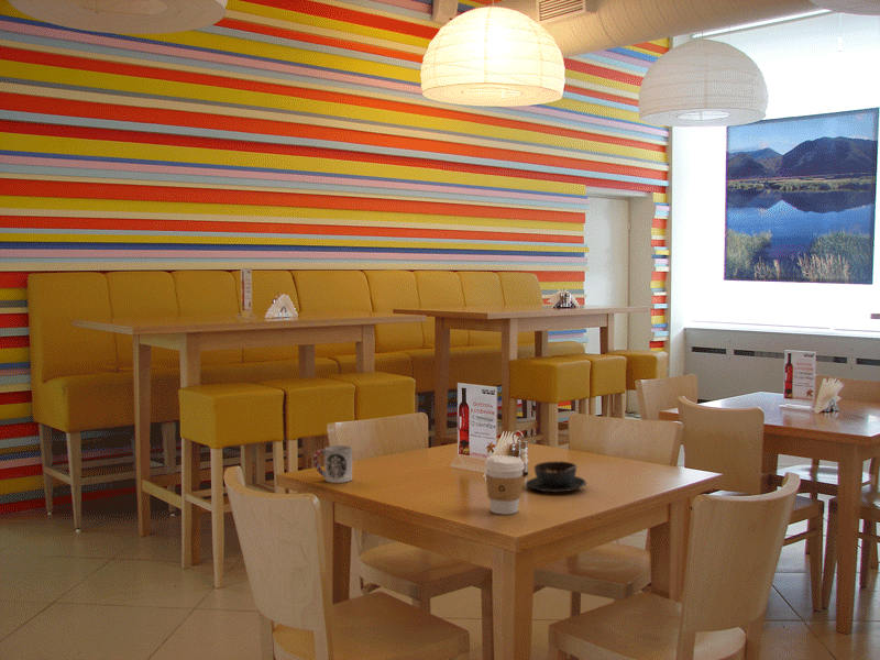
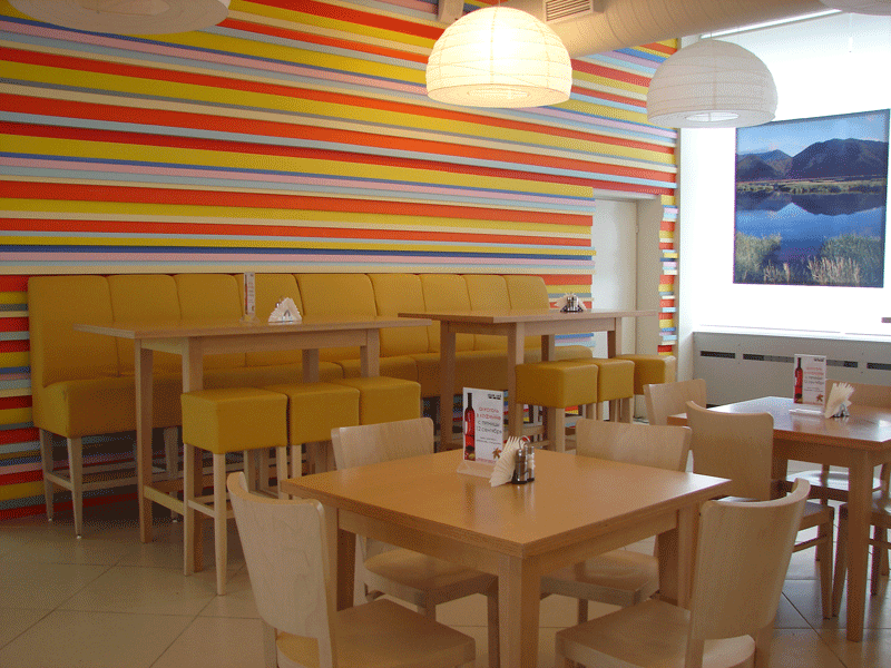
- cup (332, 463)
- coffee cup (504, 483)
- soup bowl (556, 473)
